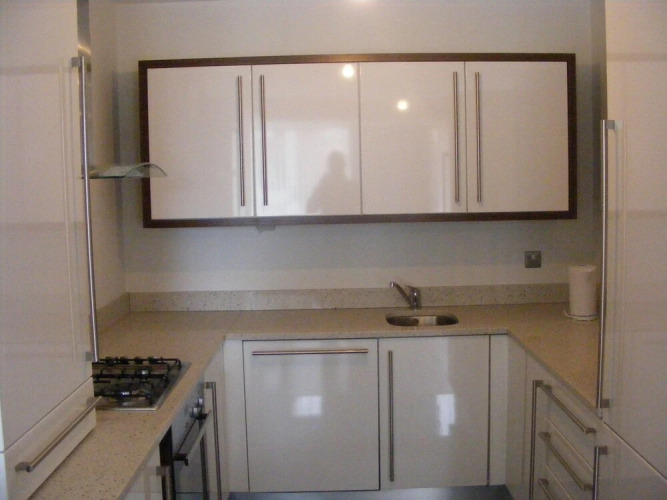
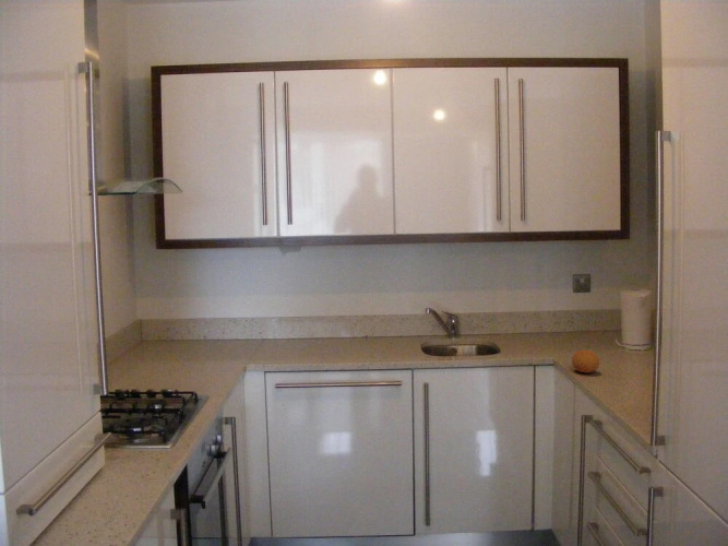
+ fruit (585, 360)
